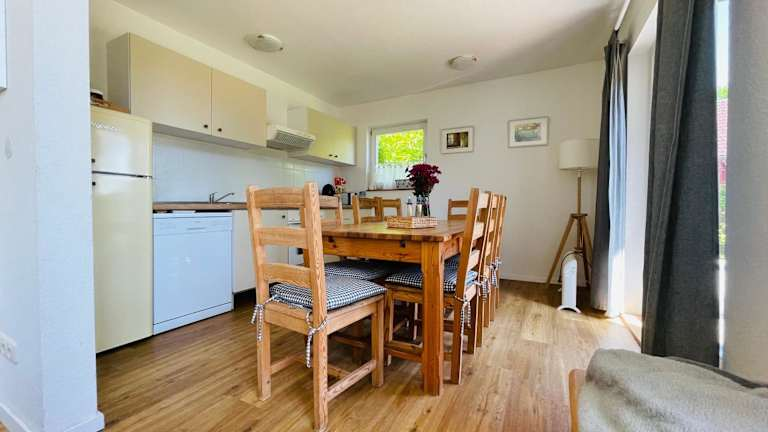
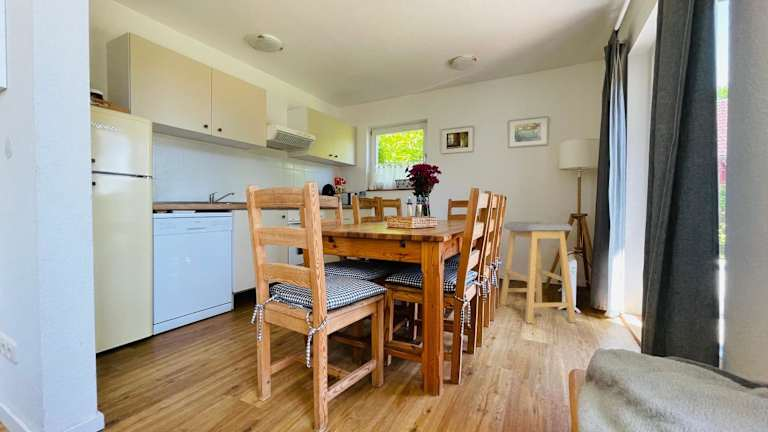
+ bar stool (535, 267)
